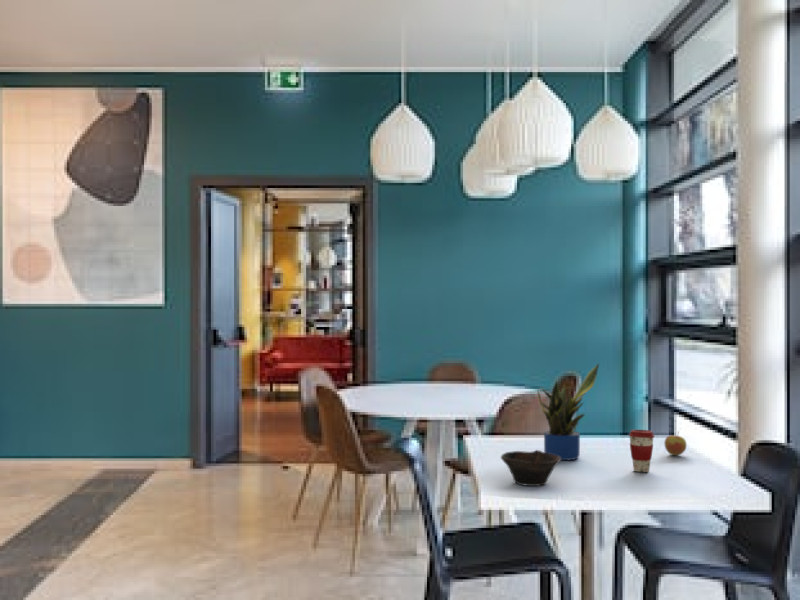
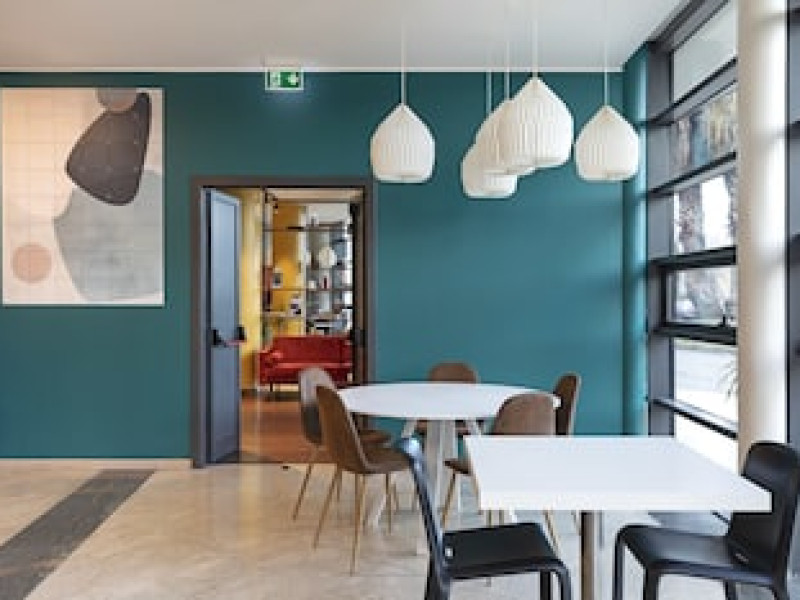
- potted plant (567, 409)
- bowl (530, 468)
- apple (675, 442)
- coffee cup (641, 450)
